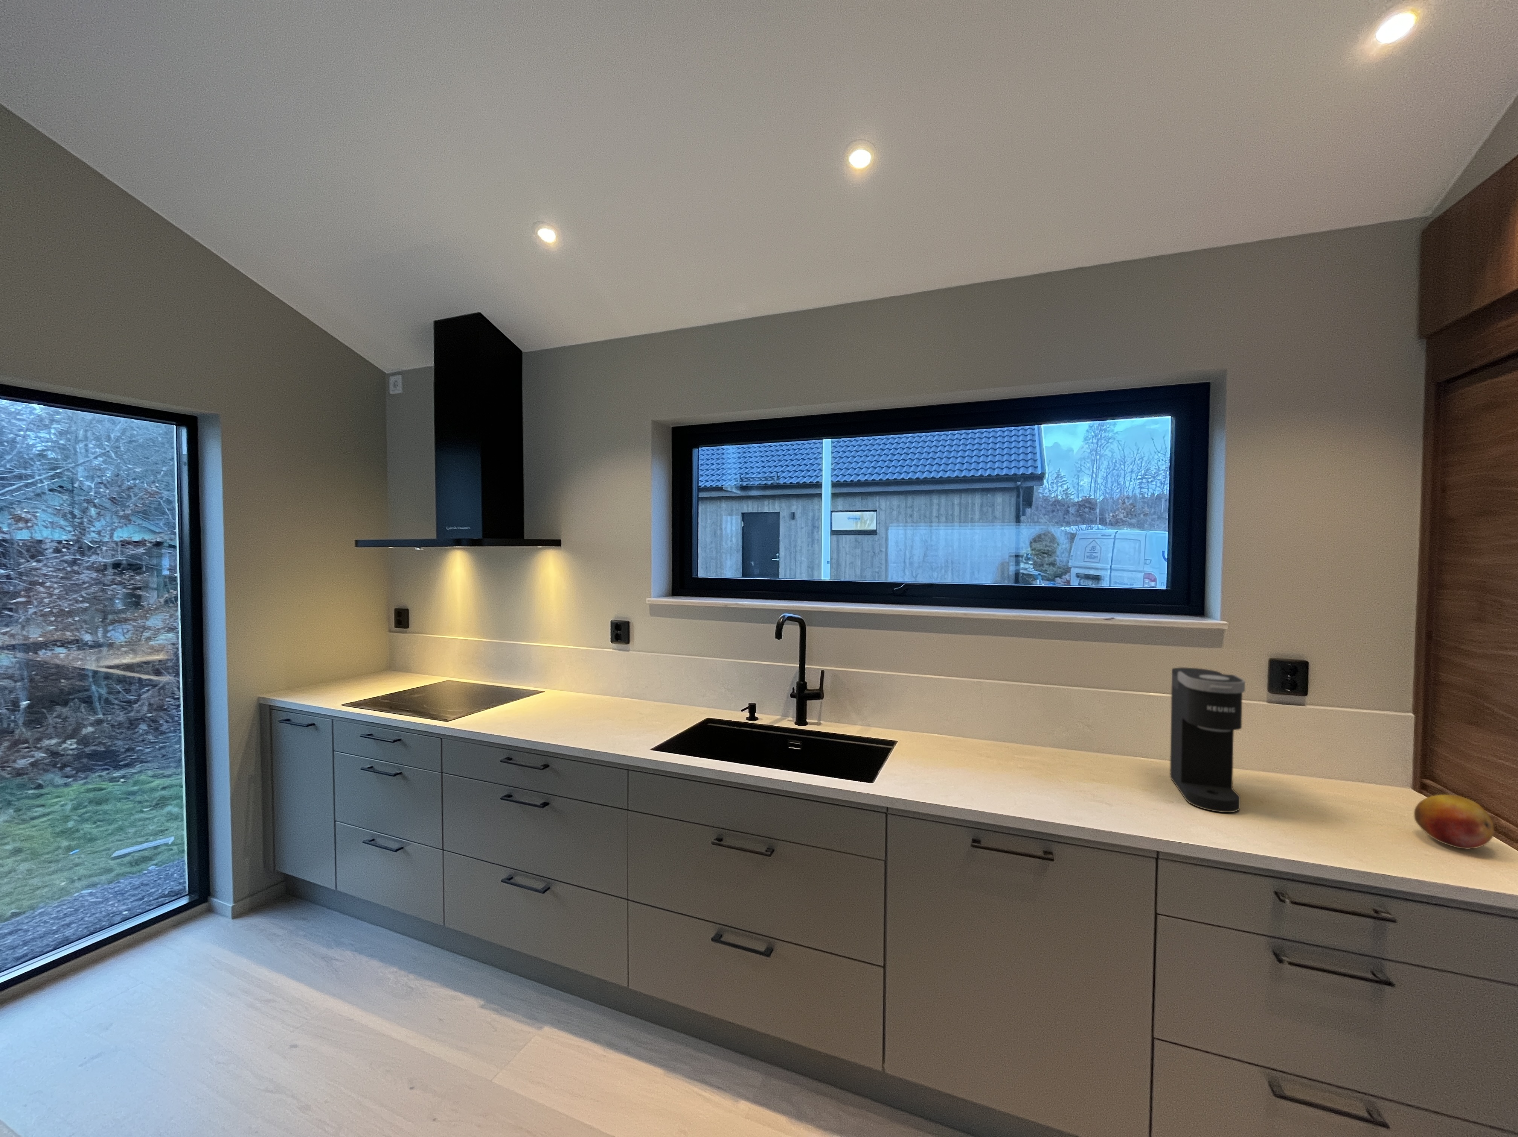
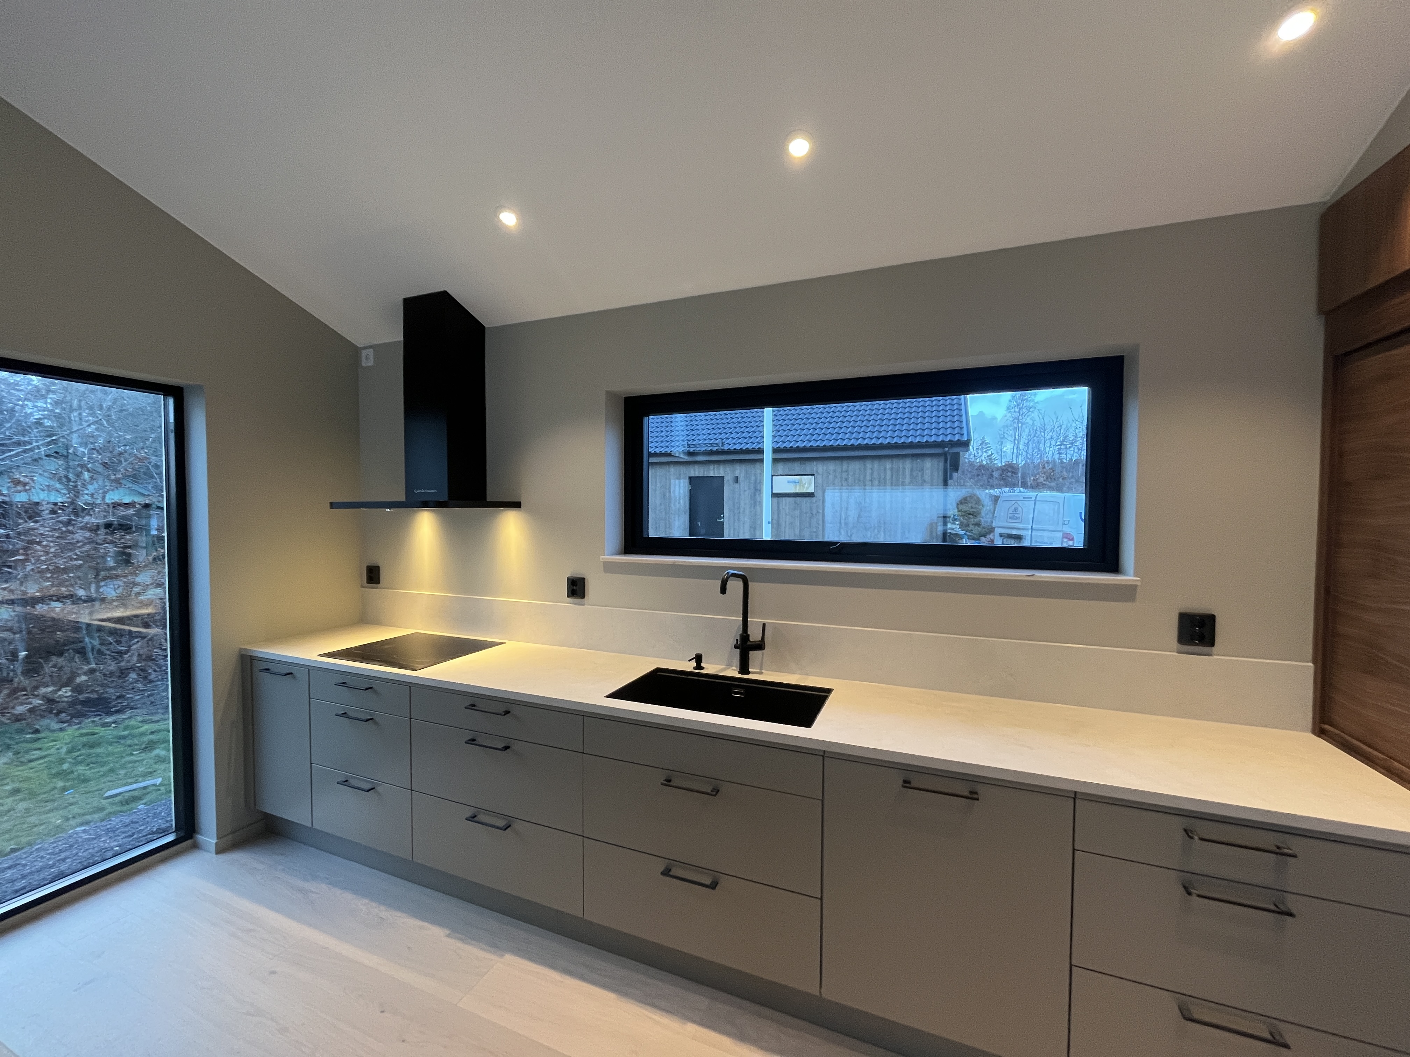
- fruit (1453, 819)
- coffee maker (1204, 732)
